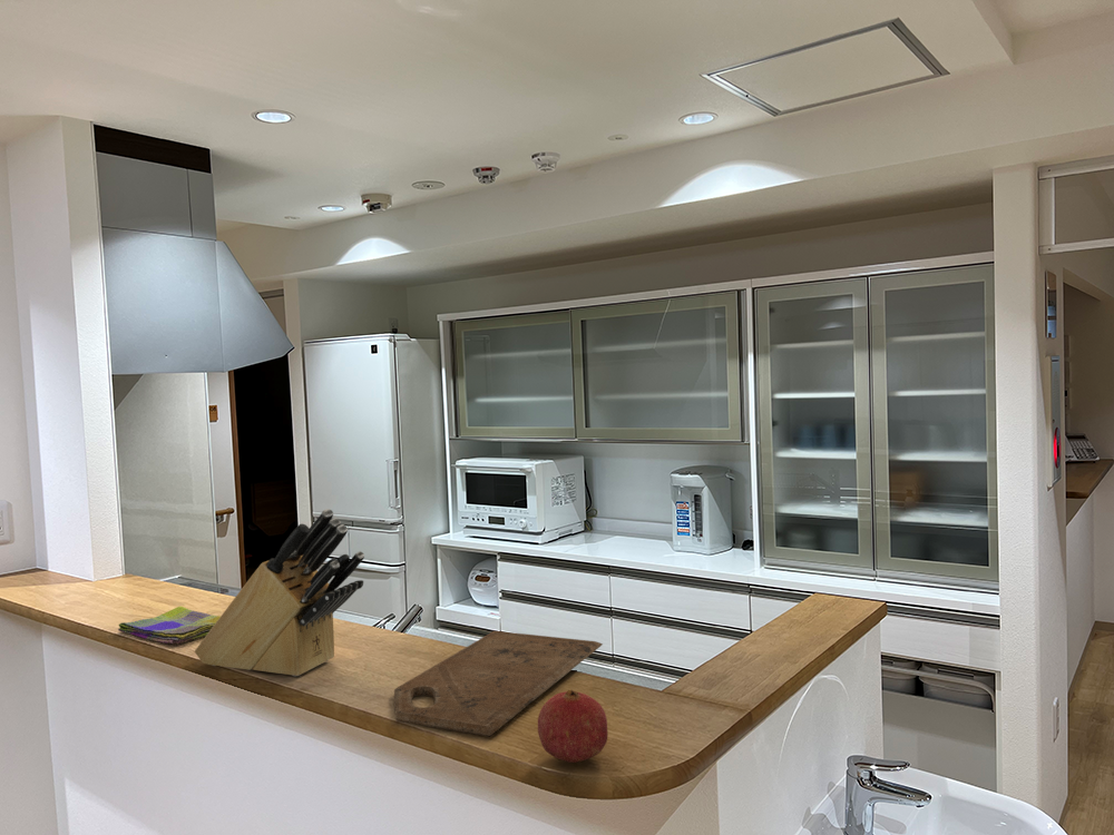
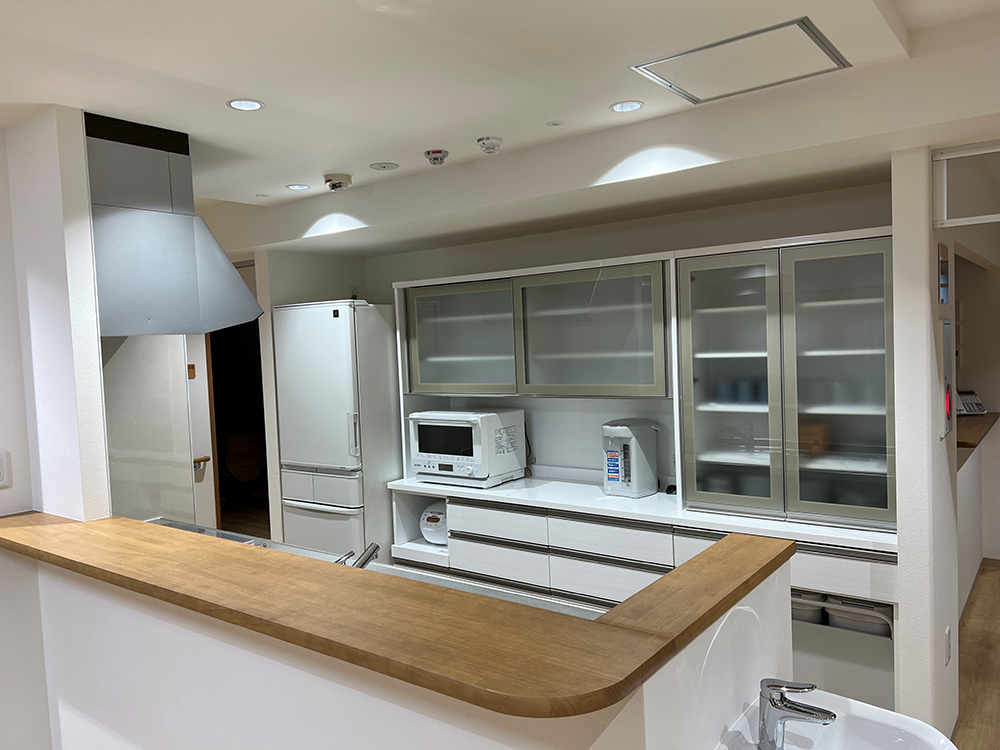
- fruit (573, 724)
- dish towel (180, 623)
- cutting board (492, 675)
- knife block (278, 587)
